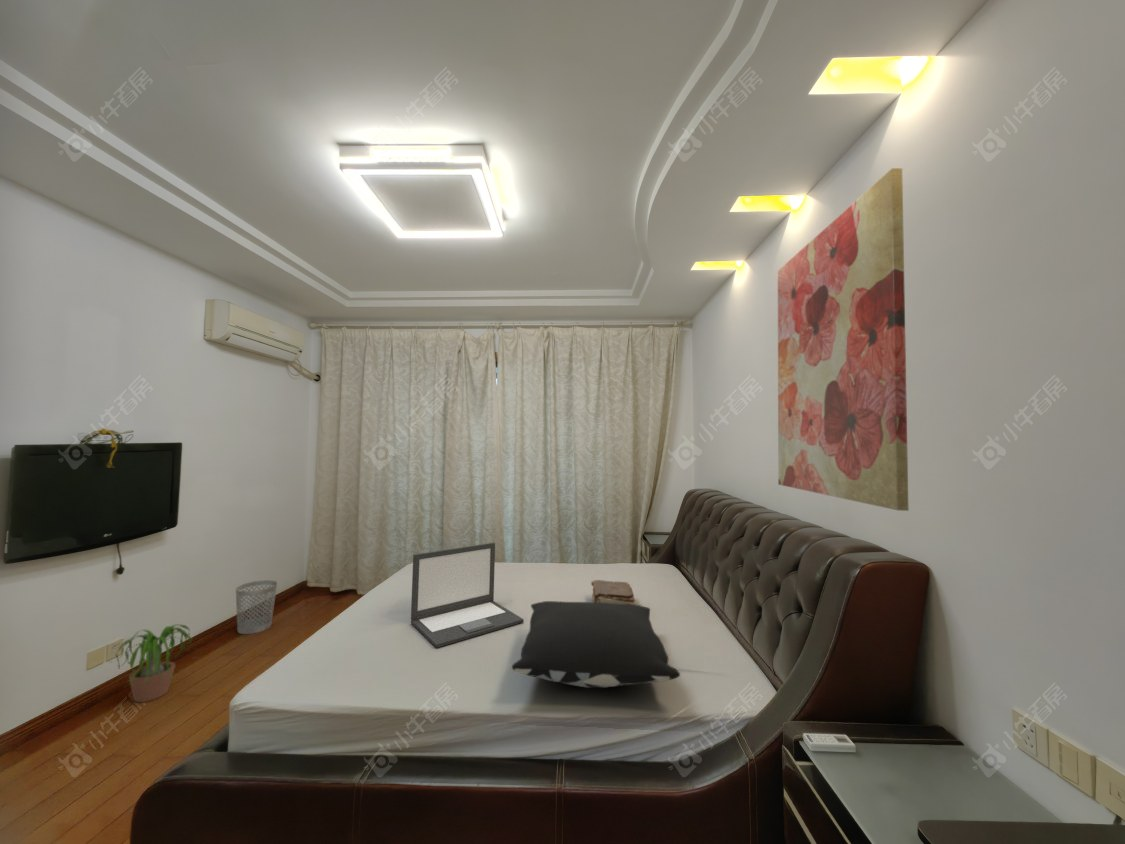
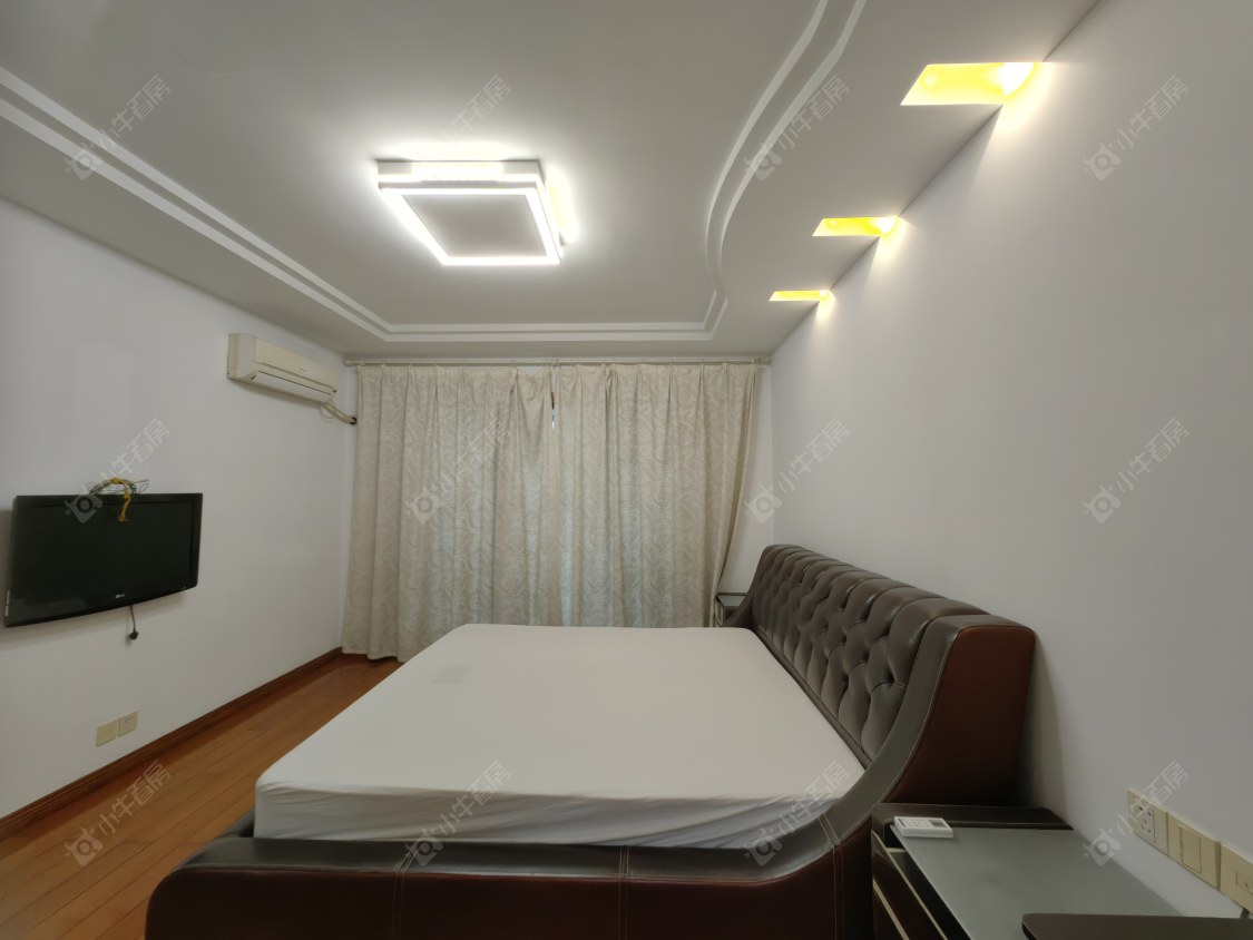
- potted plant (152, 660)
- pillow (592, 635)
- book (612, 596)
- wastebasket (255, 607)
- wall art (826, 360)
- laptop (468, 588)
